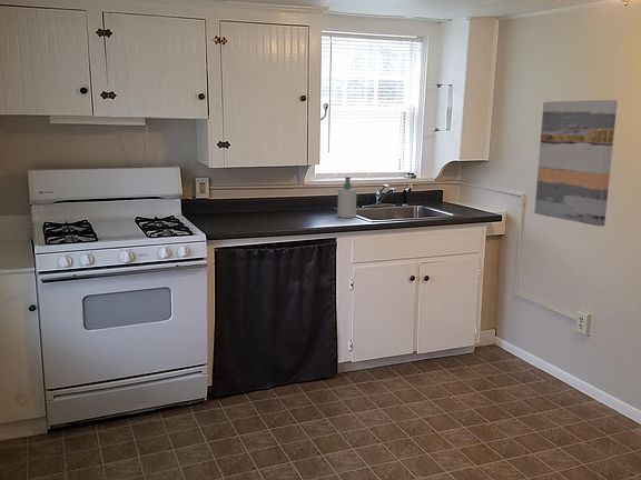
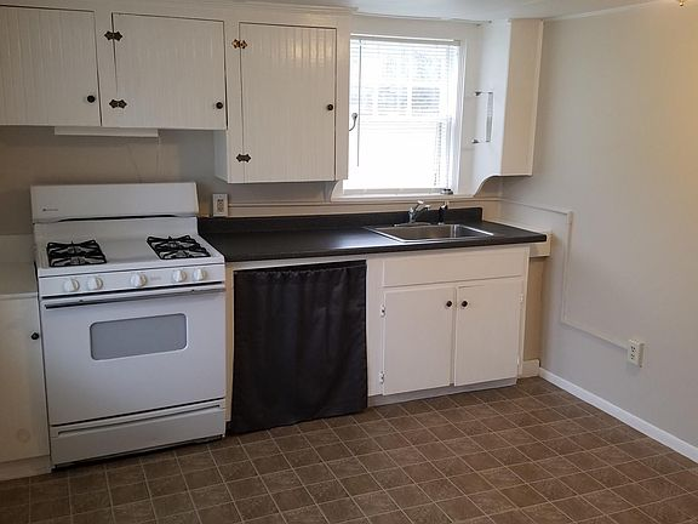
- wall art (572, 161)
- soap bottle (347, 197)
